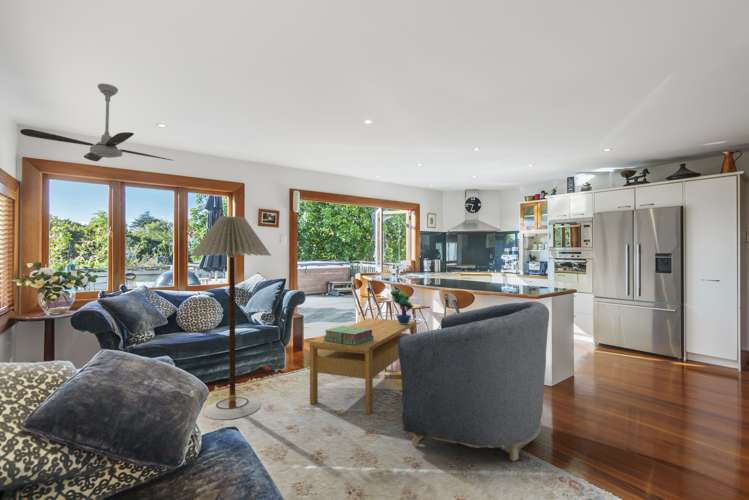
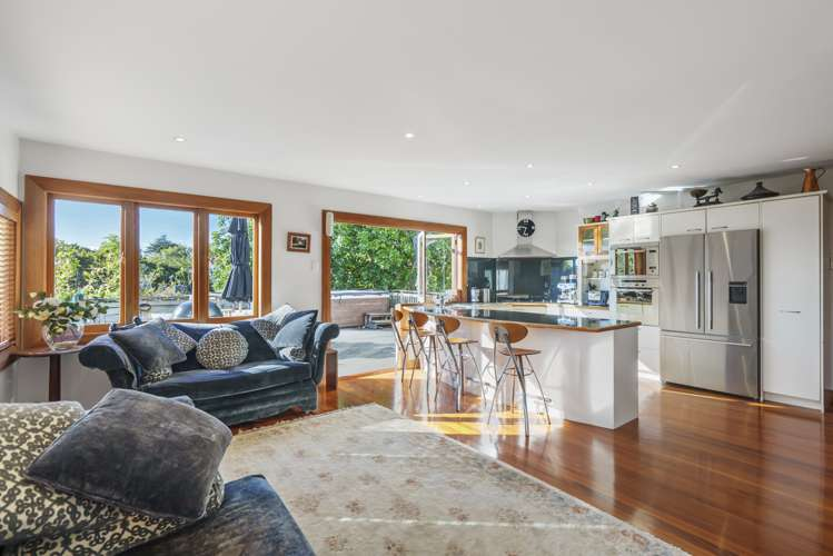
- ceiling fan (106, 120)
- potted plant (401, 306)
- armchair (466, 367)
- coffee table (369, 357)
- stack of books (348, 334)
- floor lamp (232, 312)
